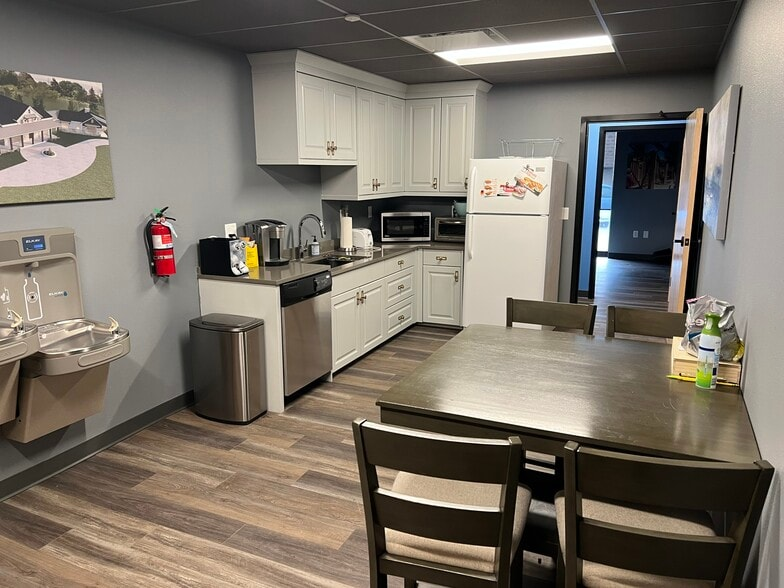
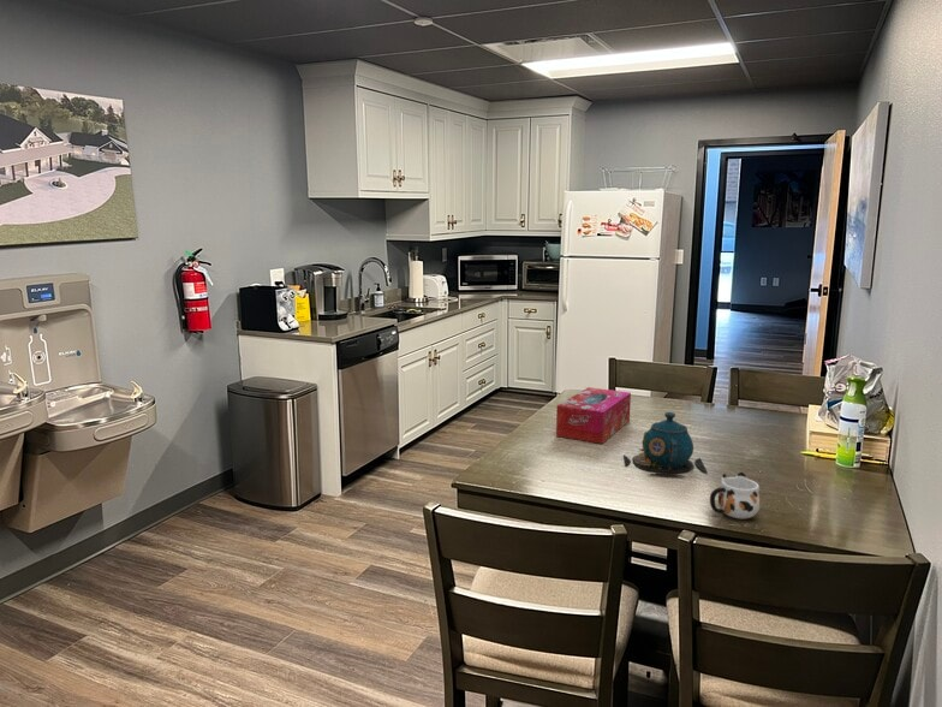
+ teapot (664, 438)
+ tissue box (594, 412)
+ mug (733, 495)
